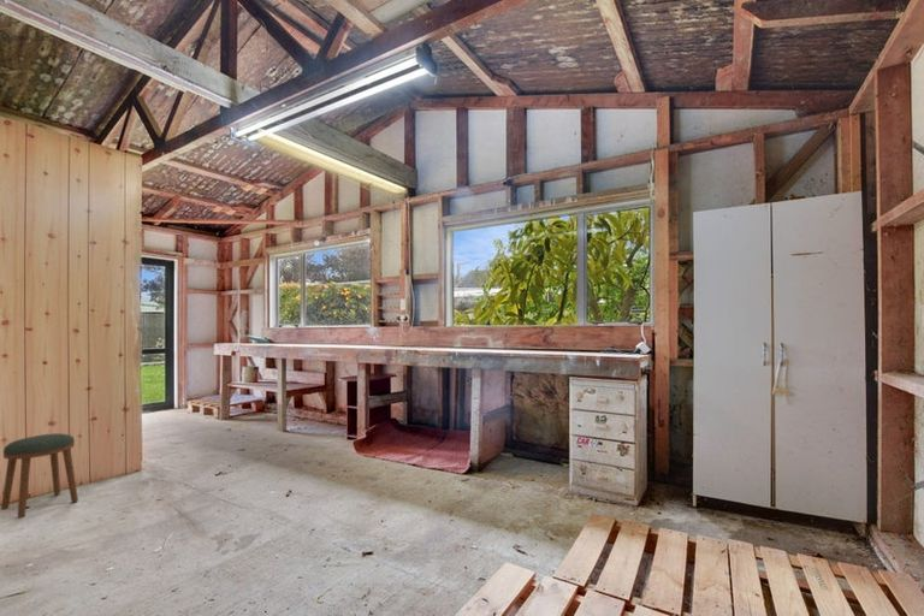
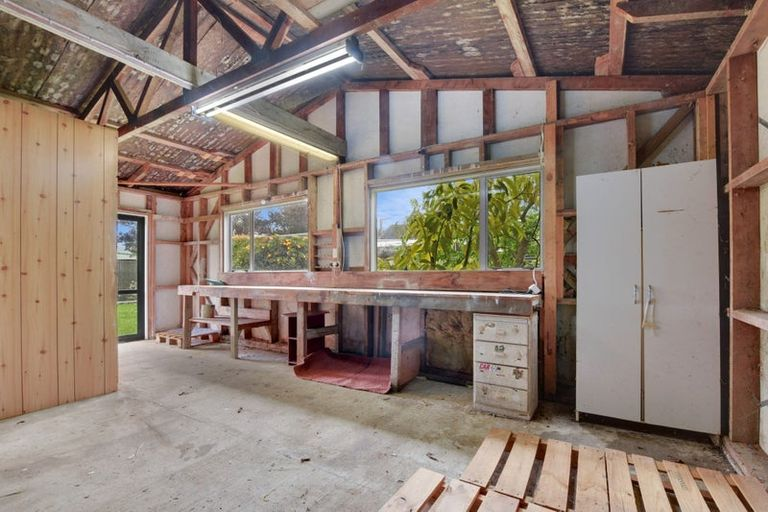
- stool (29, 469)
